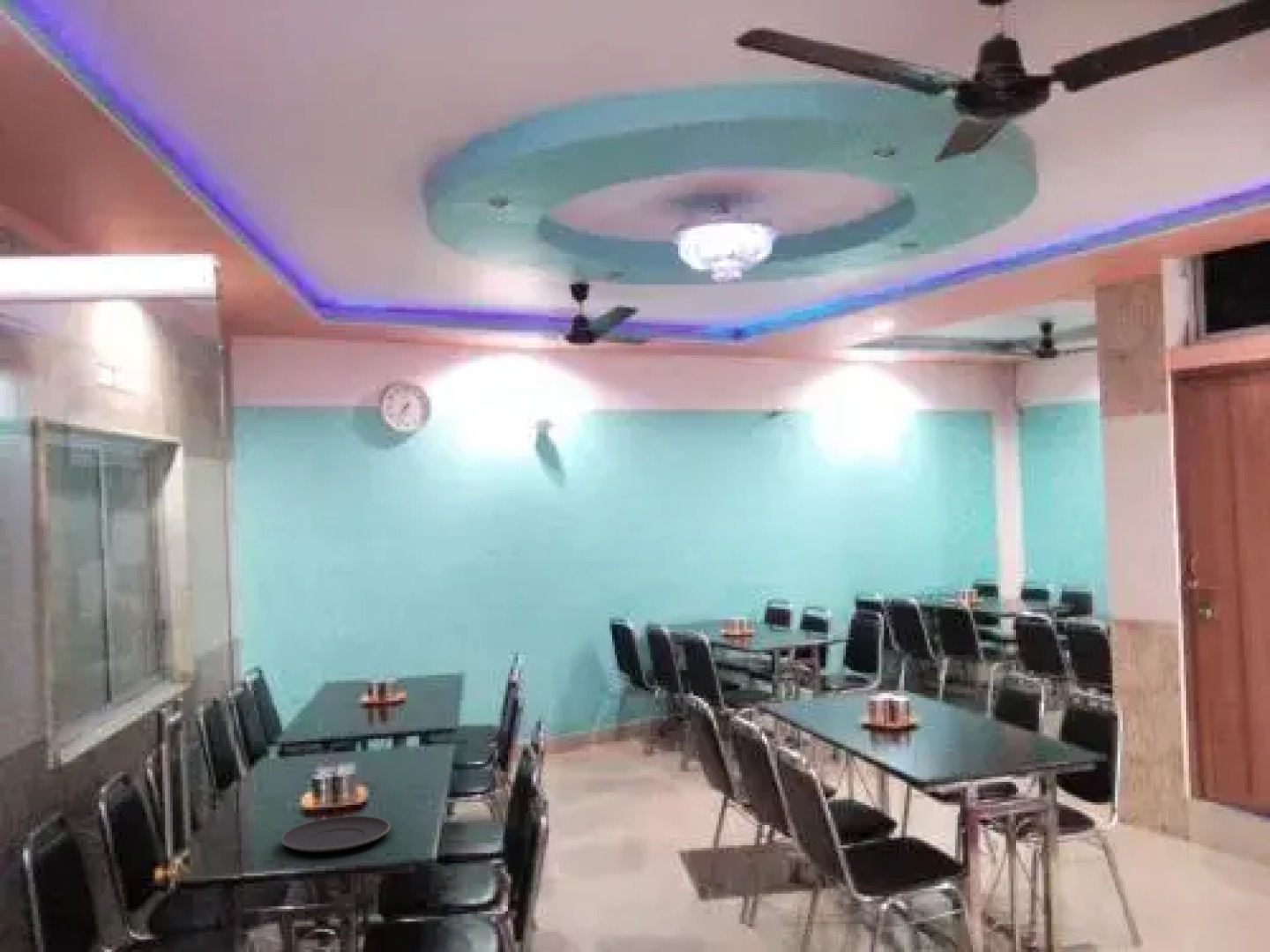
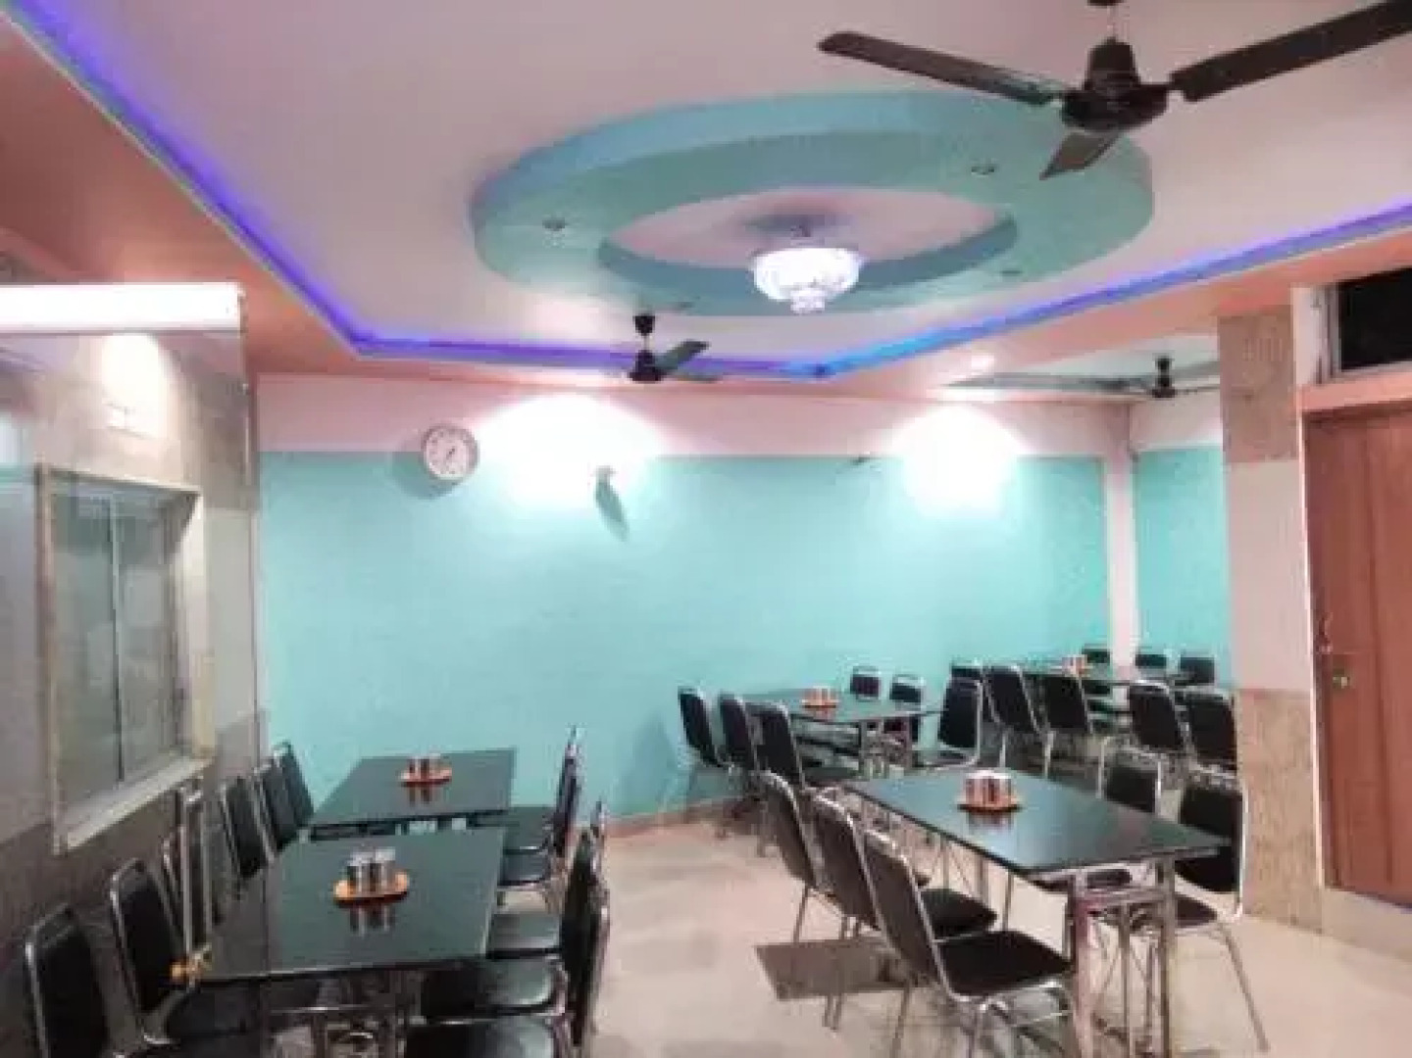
- plate (336, 835)
